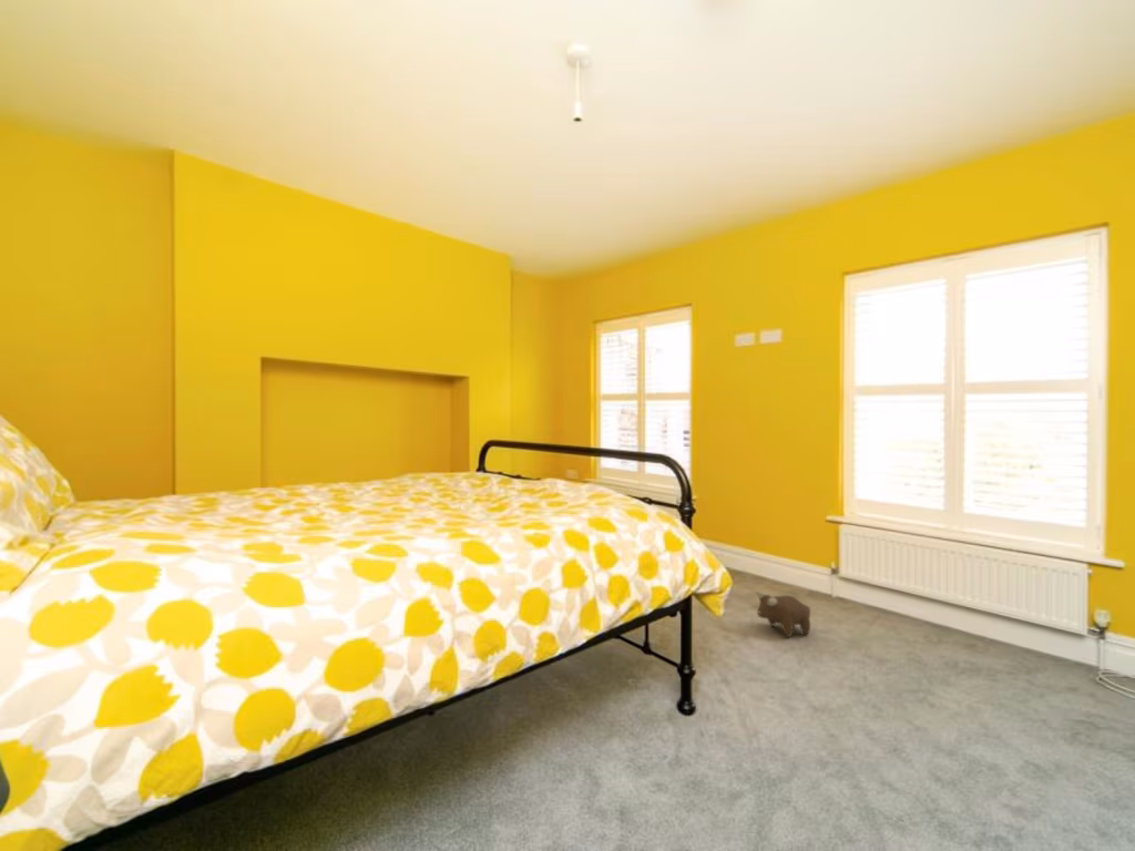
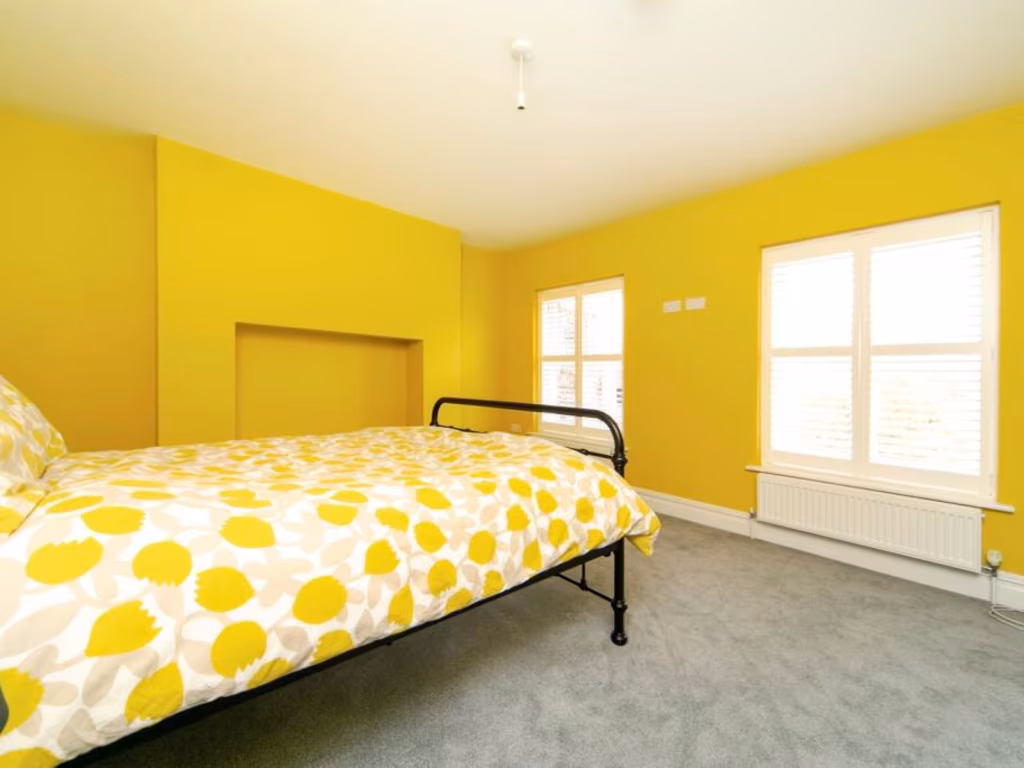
- plush toy (783, 612)
